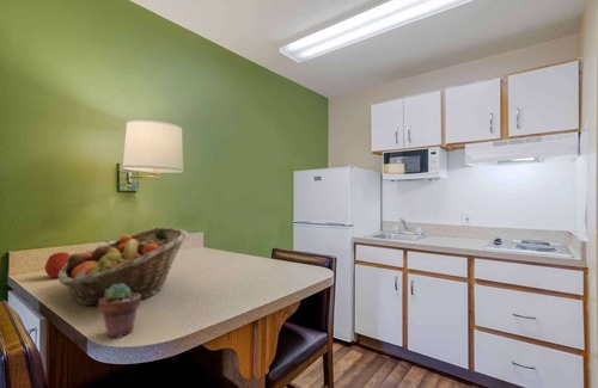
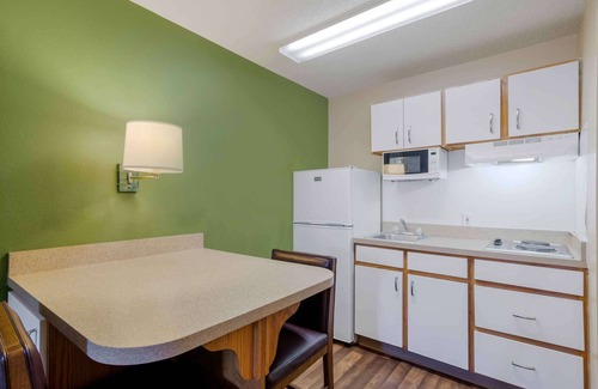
- potted succulent (120, 307)
- apple (60, 264)
- fruit basket (127, 260)
